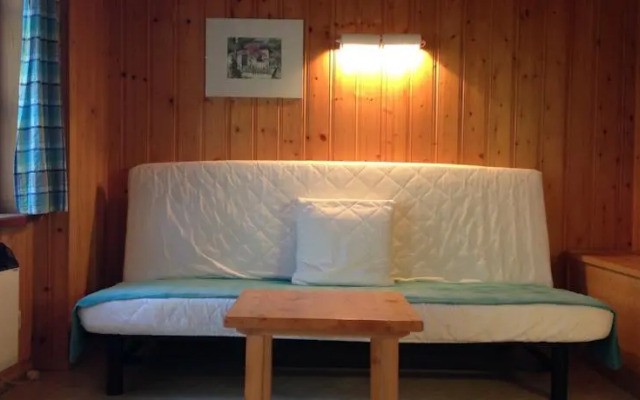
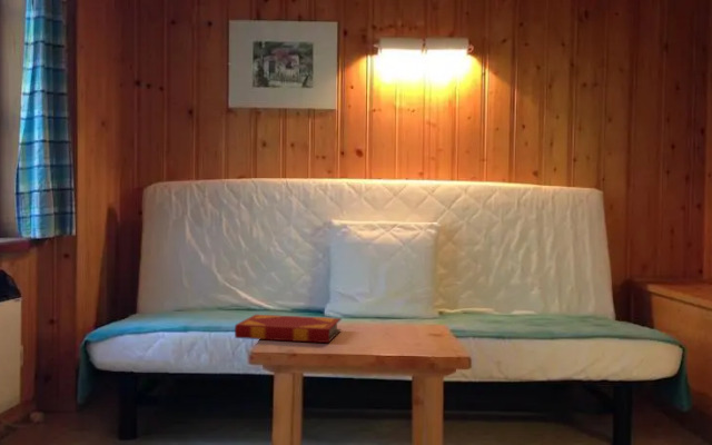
+ hardback book (289, 327)
